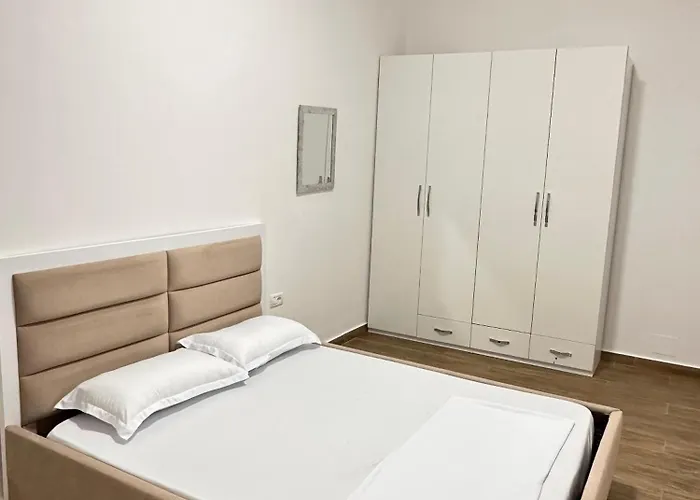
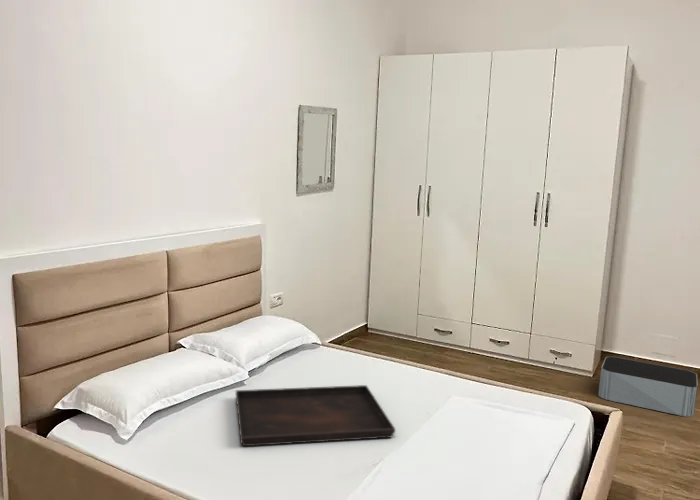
+ storage bin (647, 384)
+ serving tray (310, 412)
